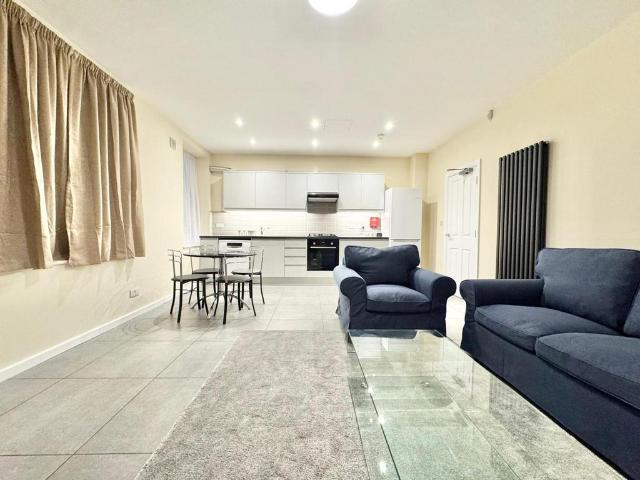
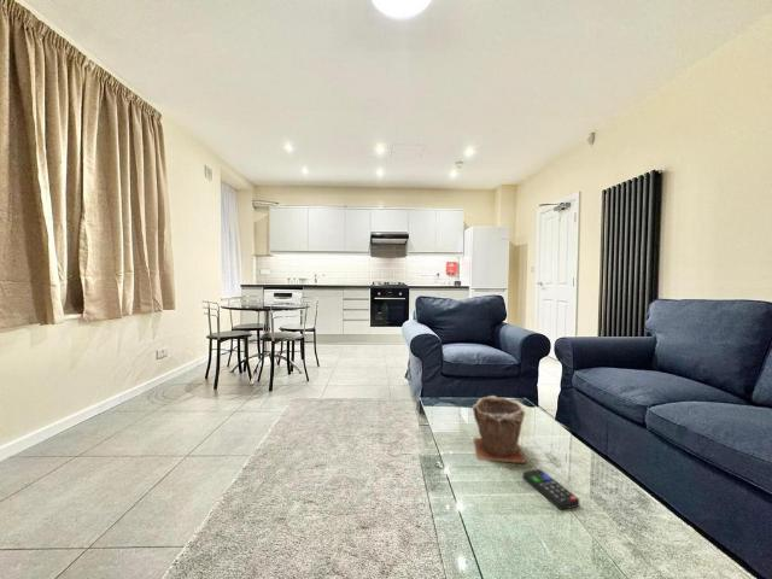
+ plant pot (497, 427)
+ remote control (549, 487)
